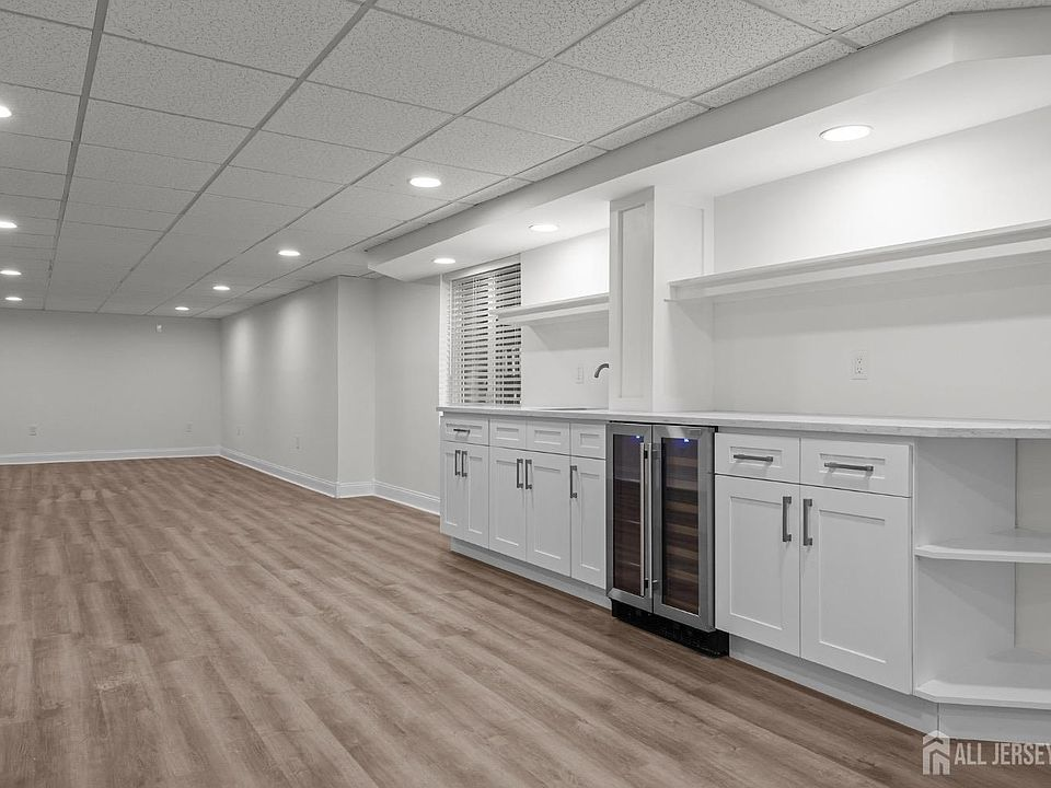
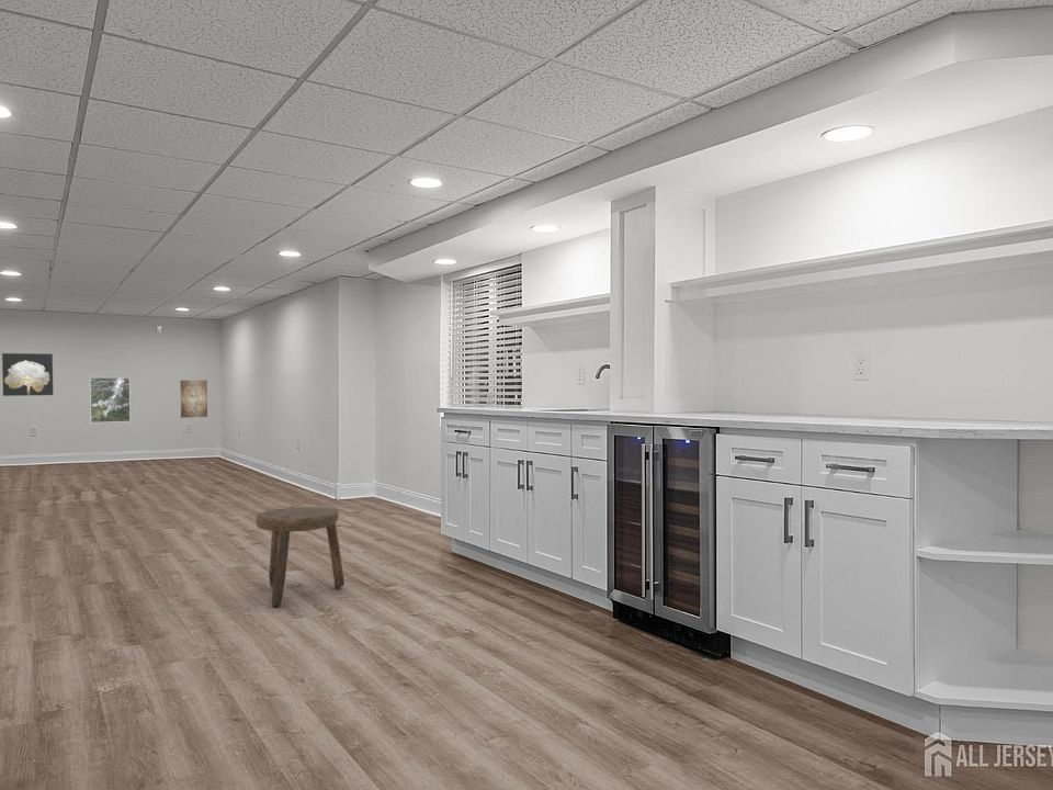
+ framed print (110, 399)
+ wall art (193, 398)
+ wall art (27, 374)
+ stool (287, 553)
